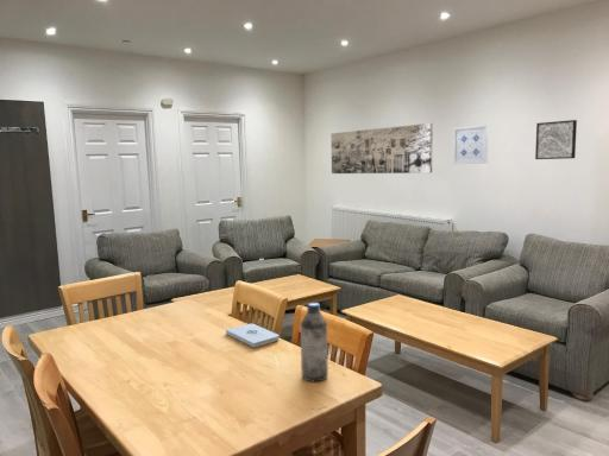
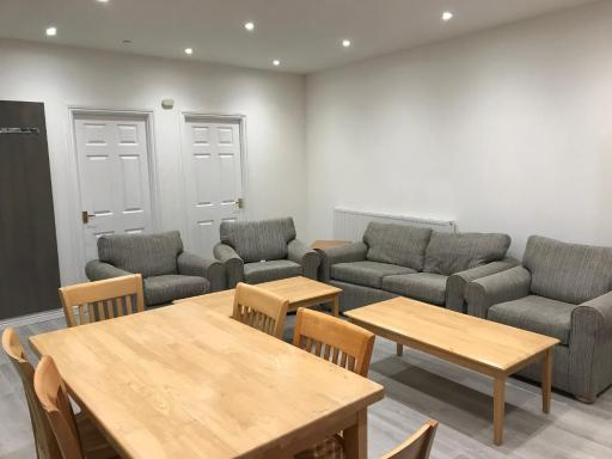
- notepad (252, 334)
- water bottle (313, 340)
- wall art (376, 151)
- wall art (470, 145)
- wall art (554, 140)
